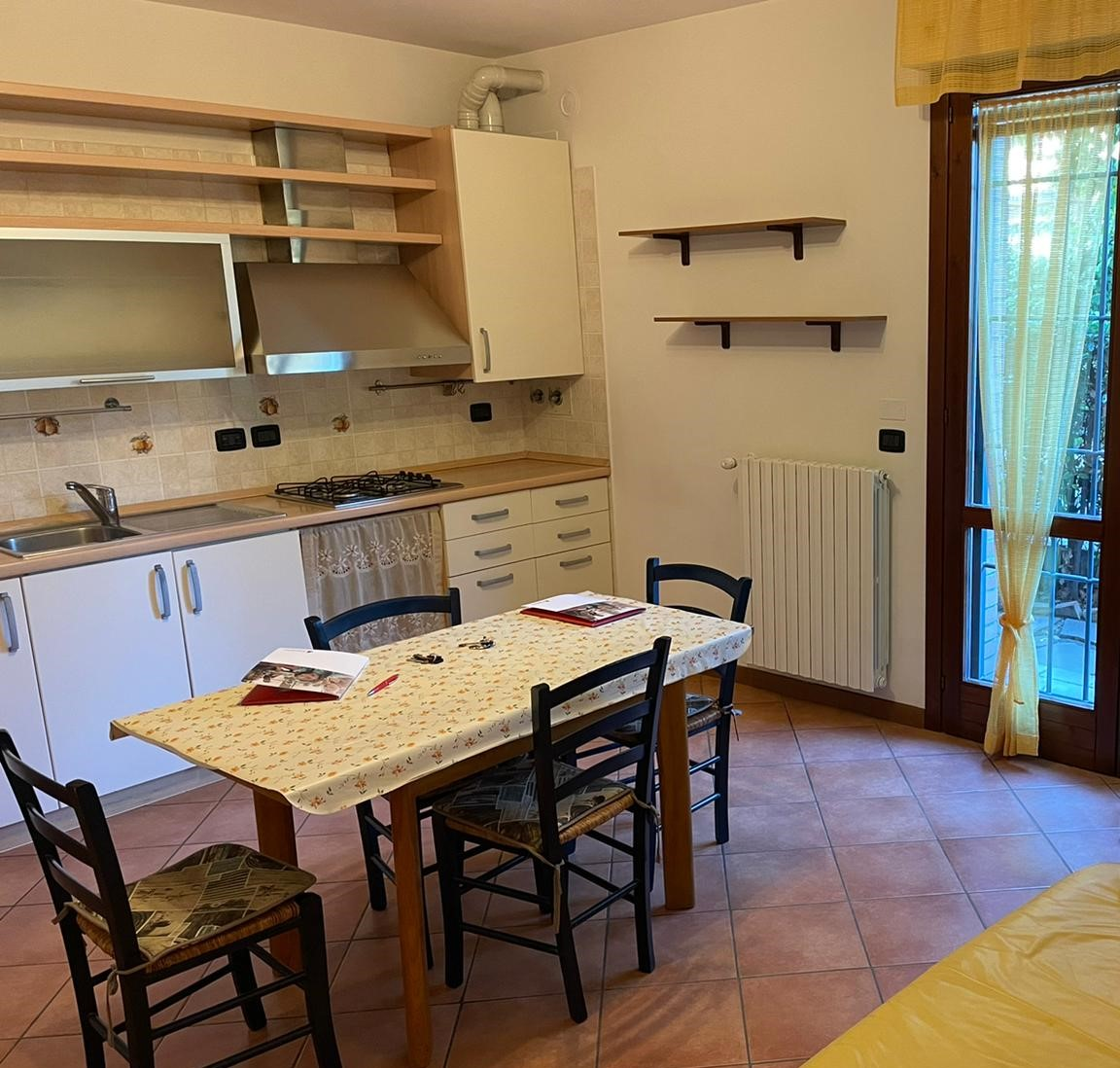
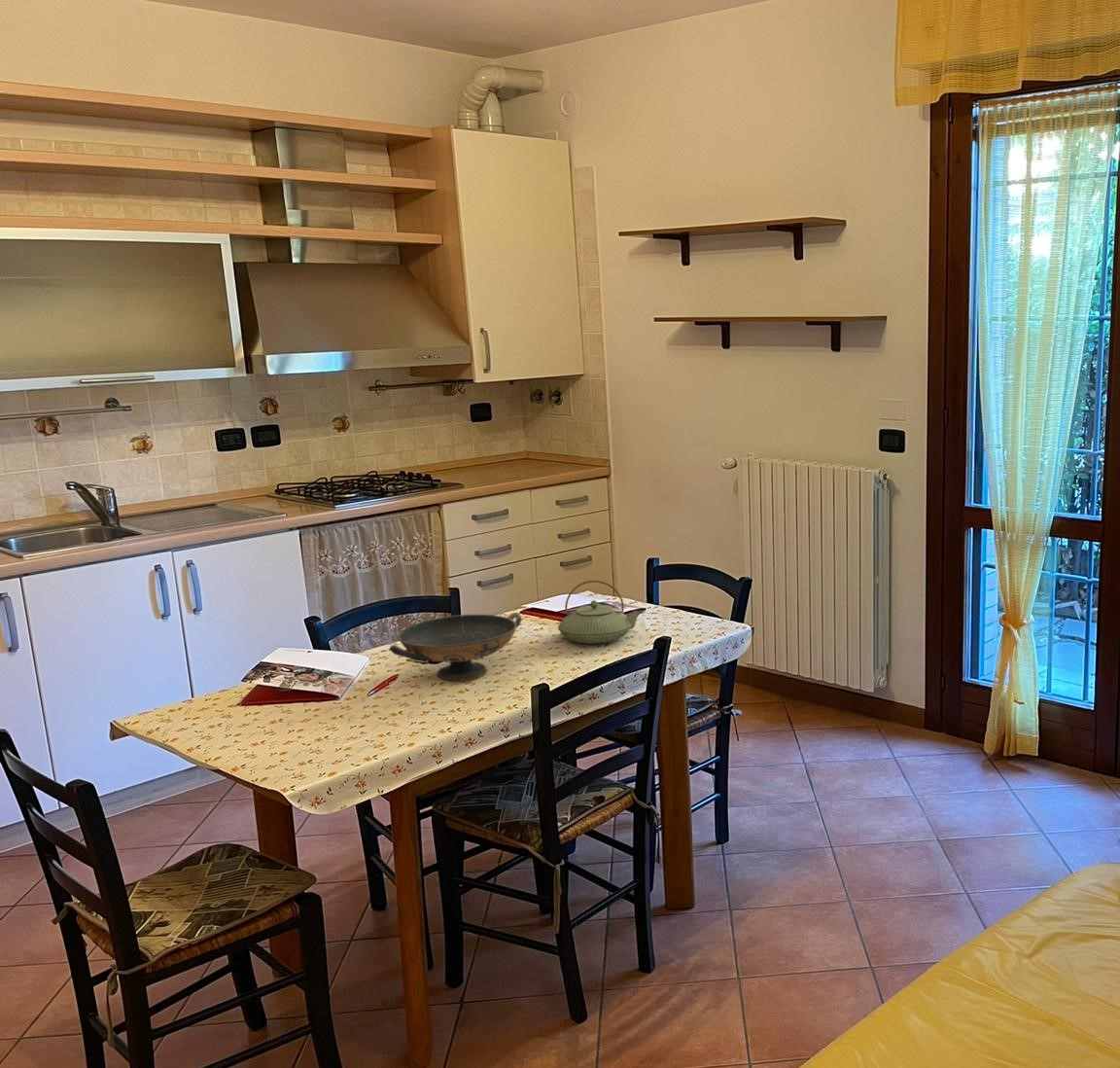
+ decorative bowl (459, 651)
+ teapot (599, 609)
